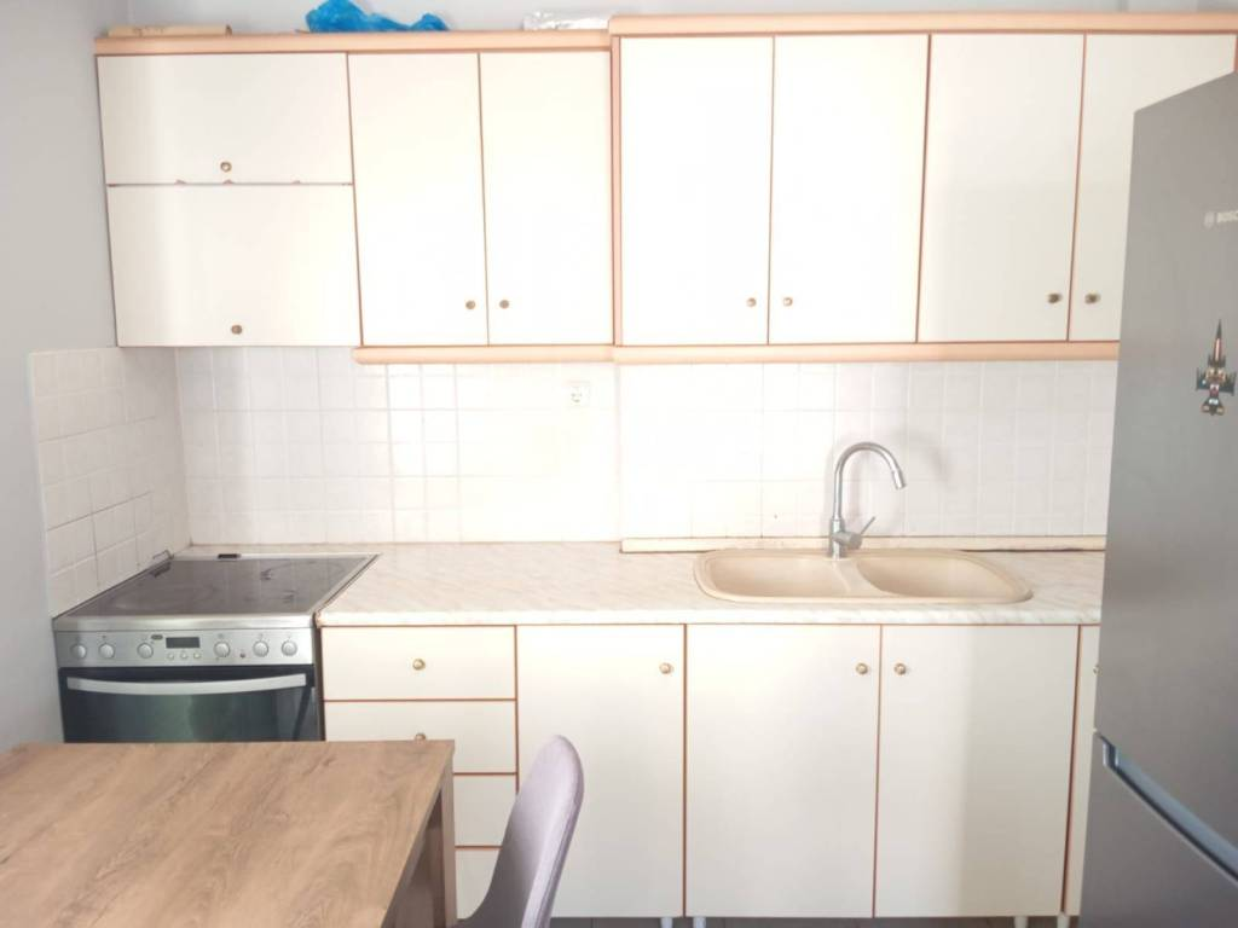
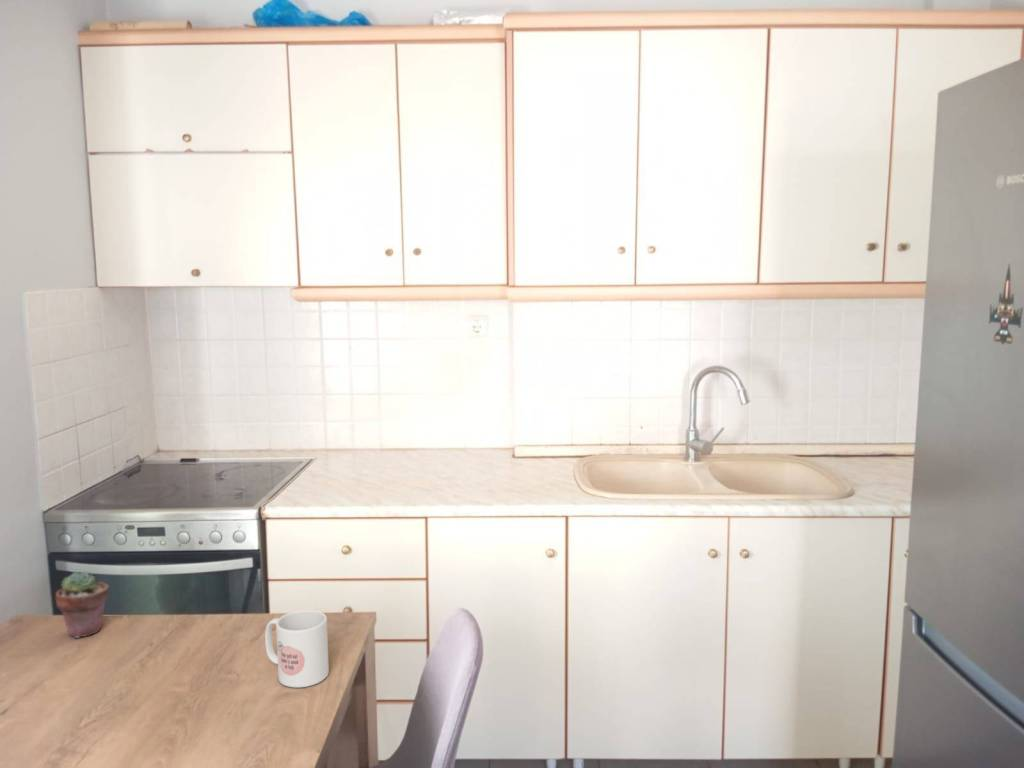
+ mug (294, 645)
+ potted succulent (82, 601)
